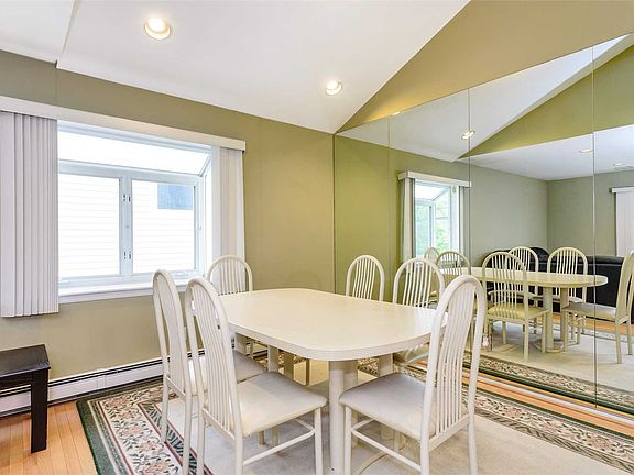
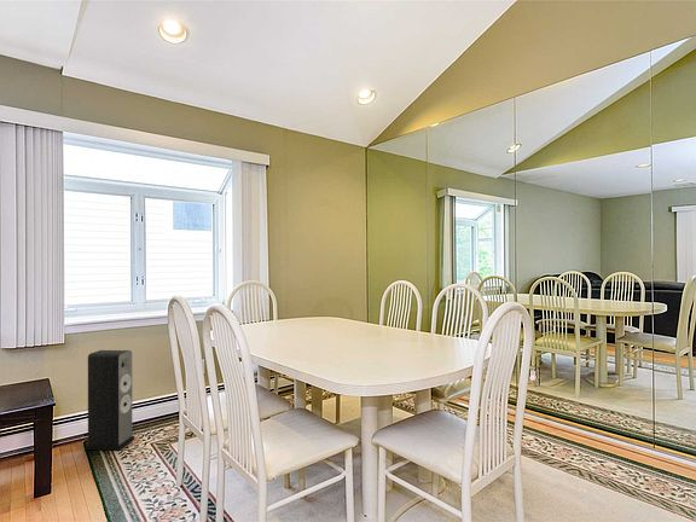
+ speaker (110, 398)
